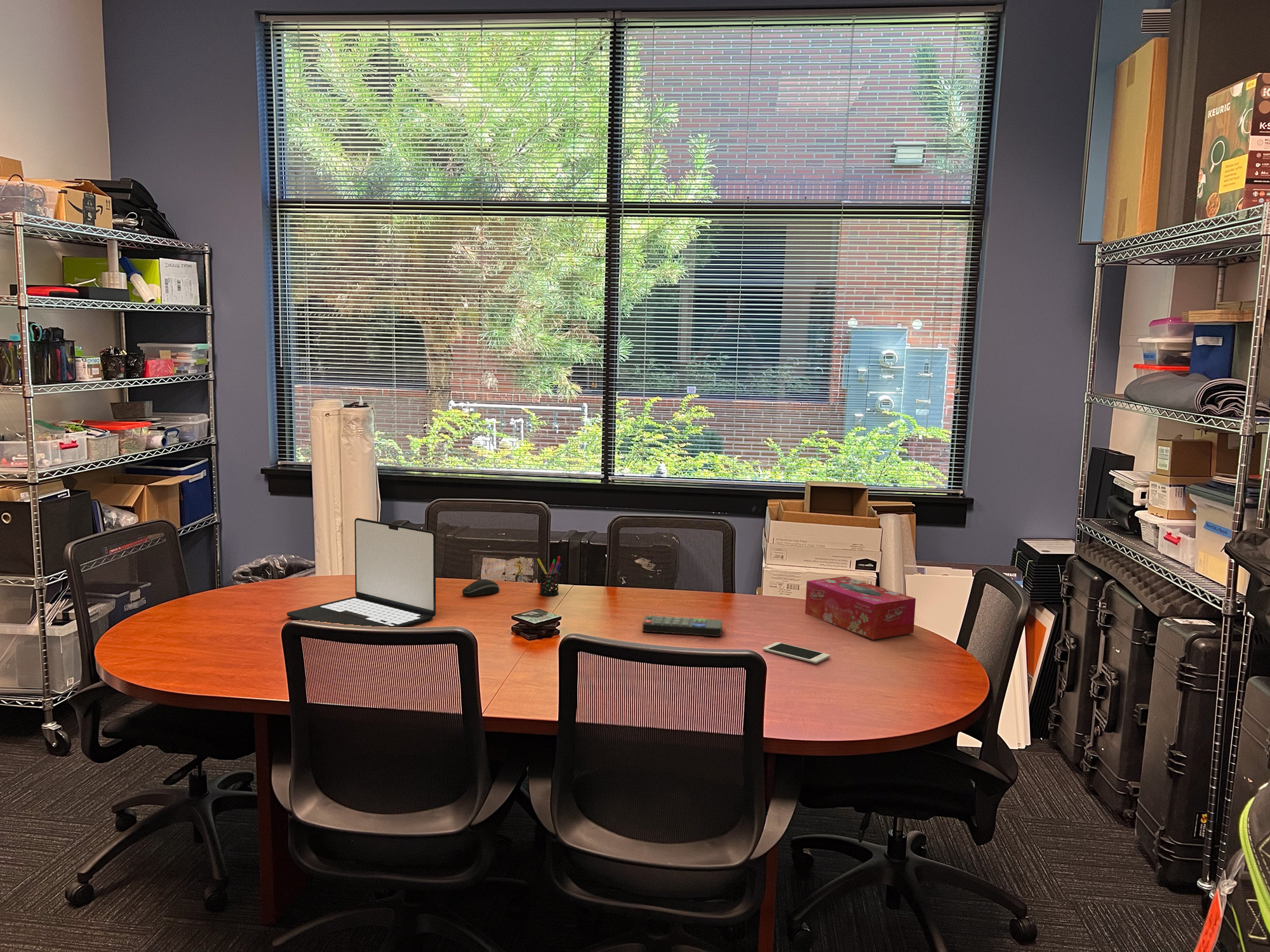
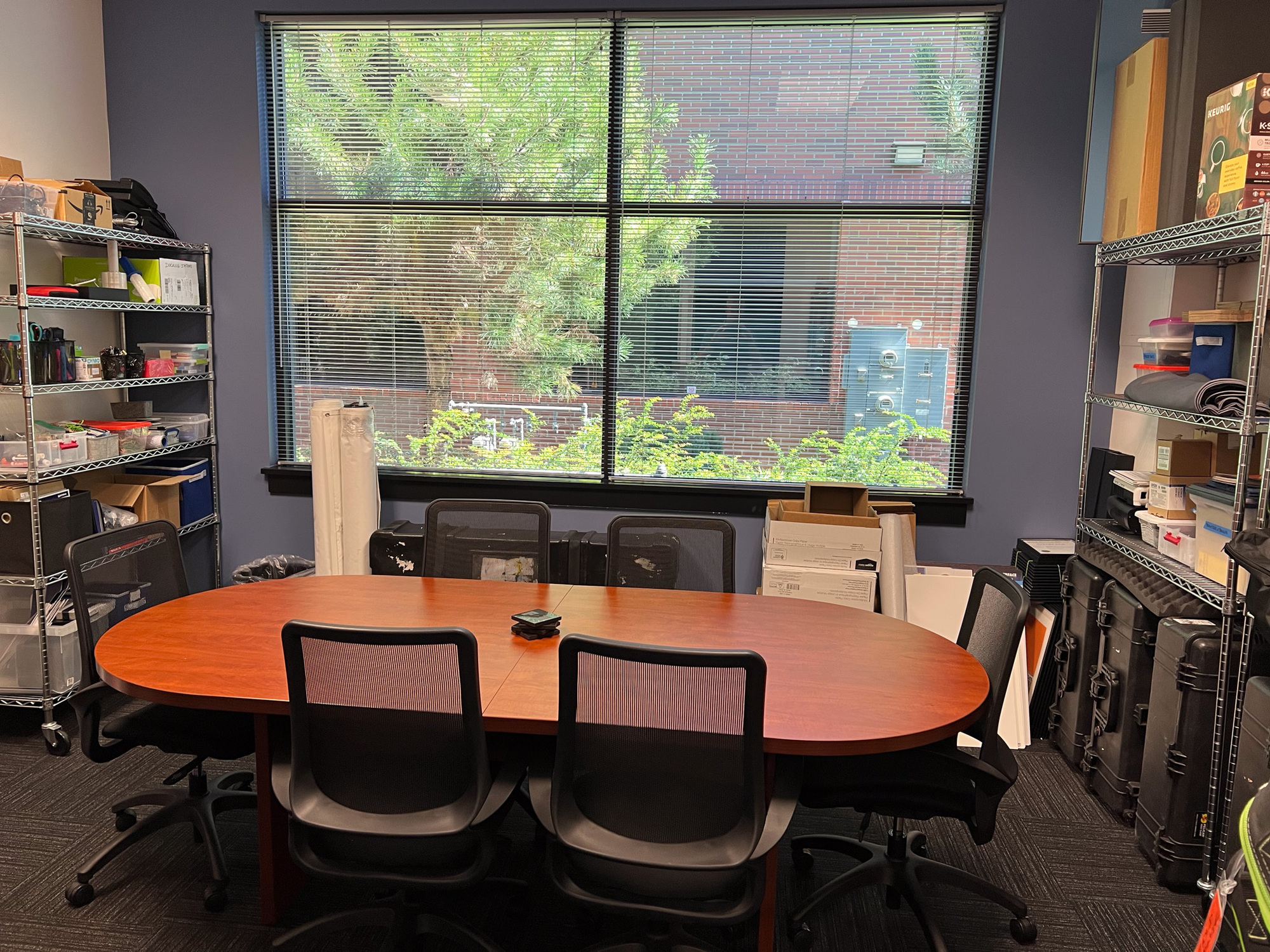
- cell phone (796, 652)
- remote control (682, 625)
- laptop (359, 574)
- pen holder (551, 574)
- tissue box (859, 606)
- computer mouse (481, 586)
